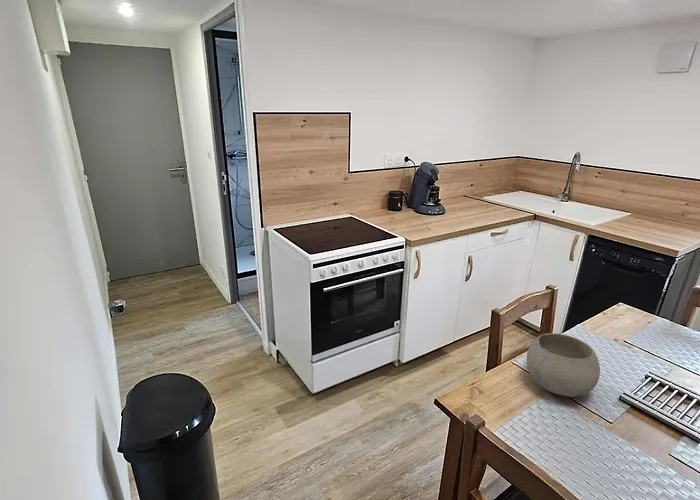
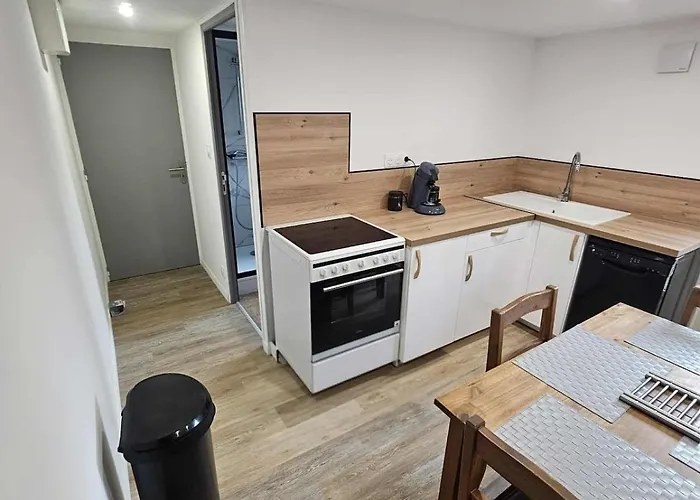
- bowl (561, 366)
